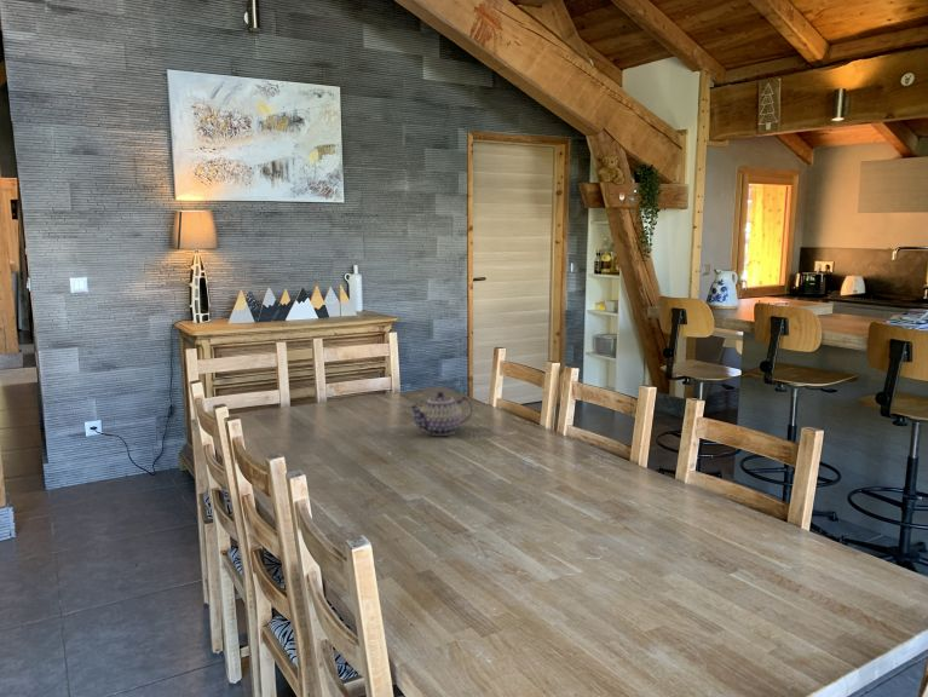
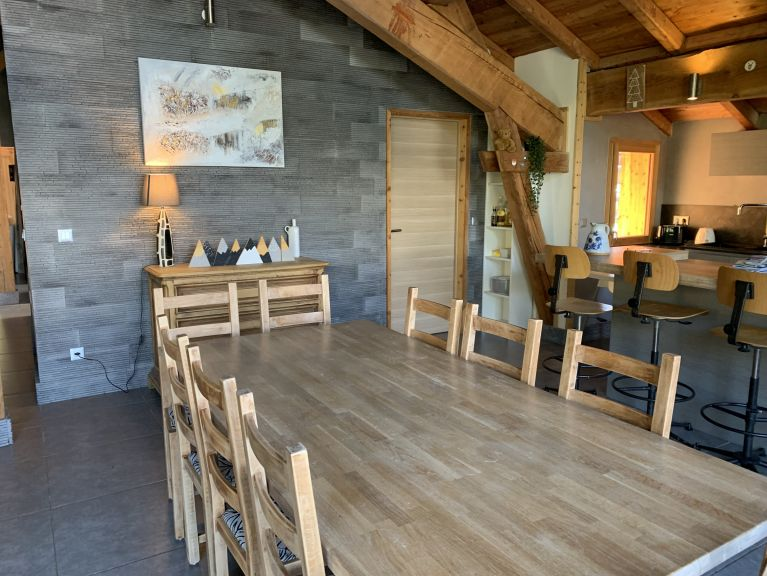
- teapot (440, 411)
